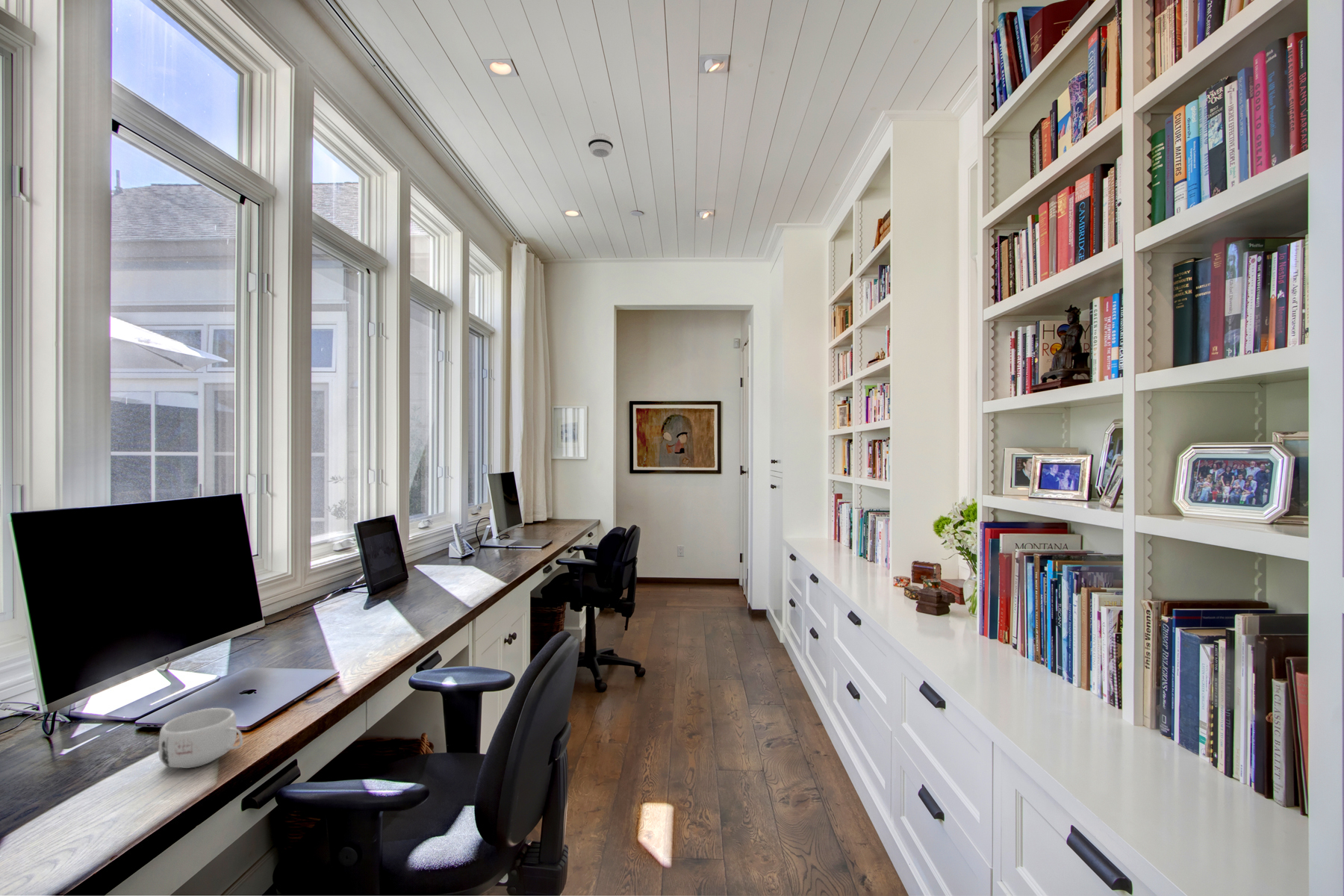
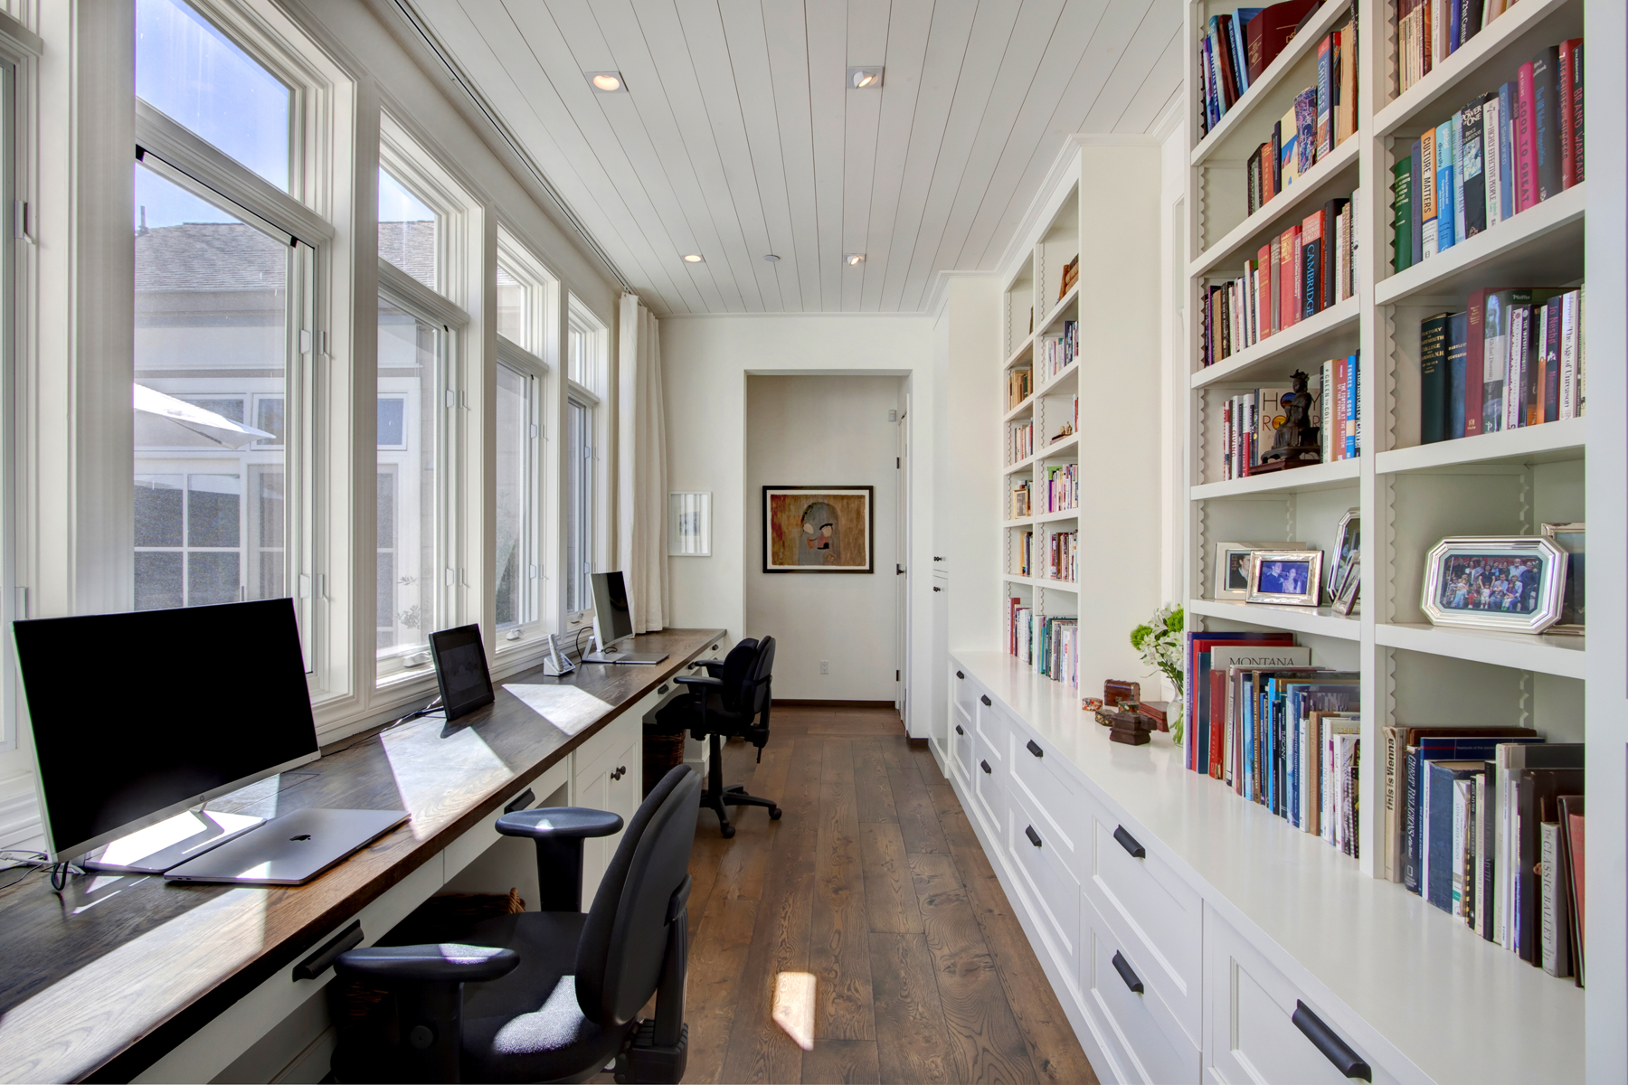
- smoke detector (600, 146)
- mug (205, 739)
